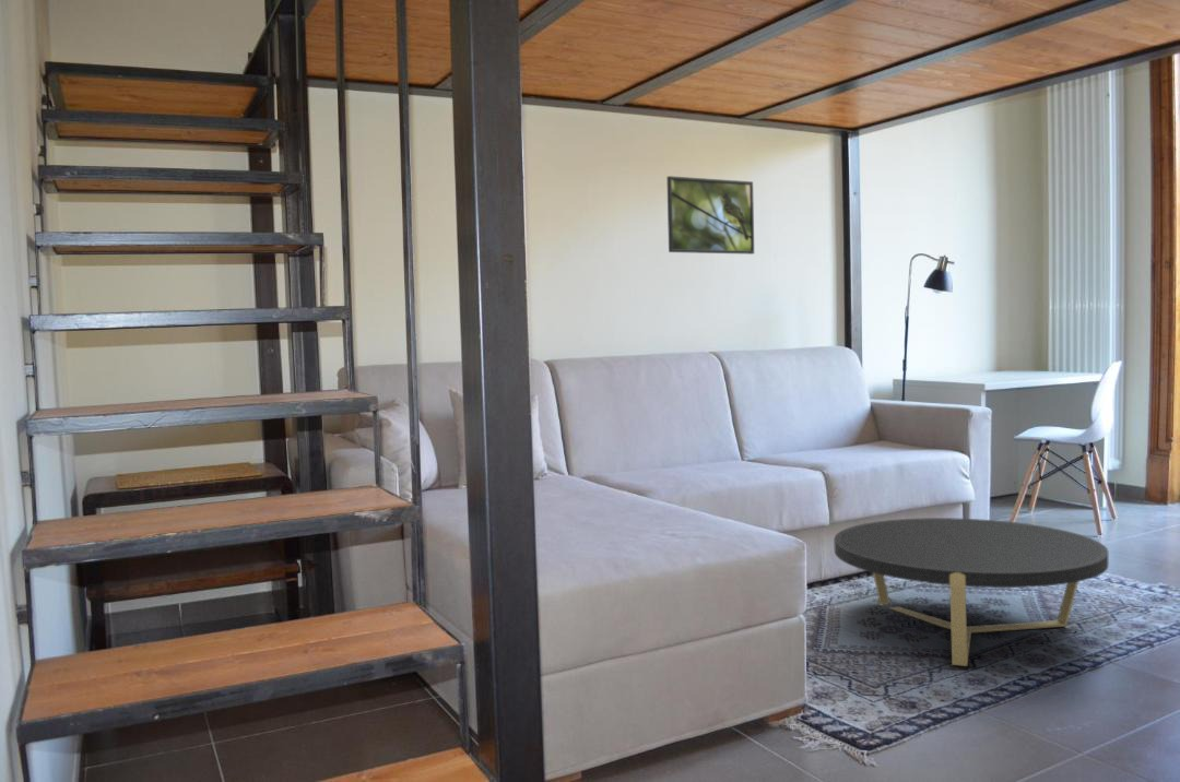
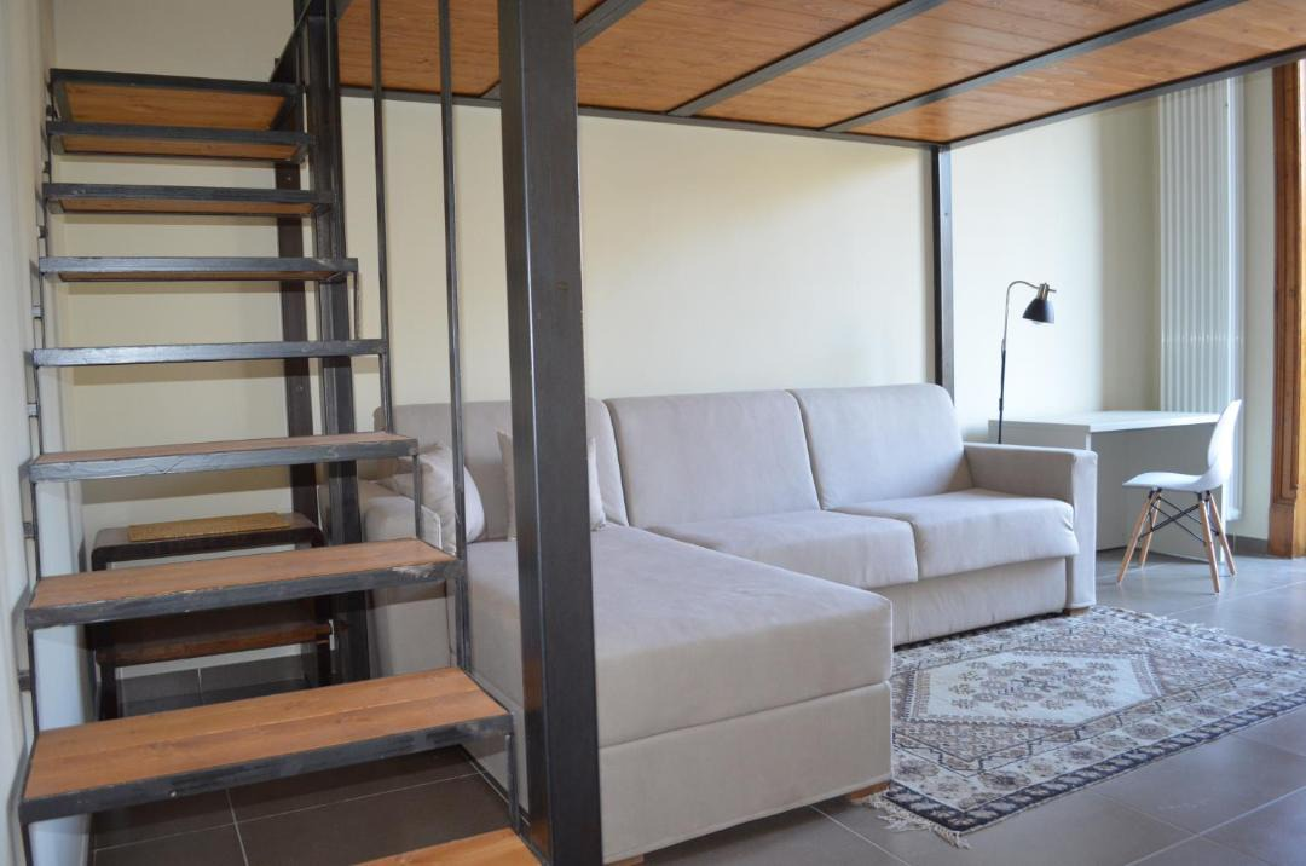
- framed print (711, 215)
- coffee table (965, 586)
